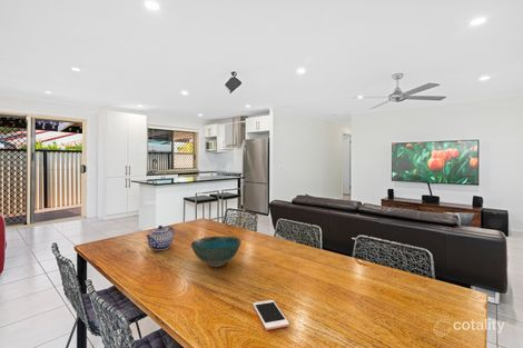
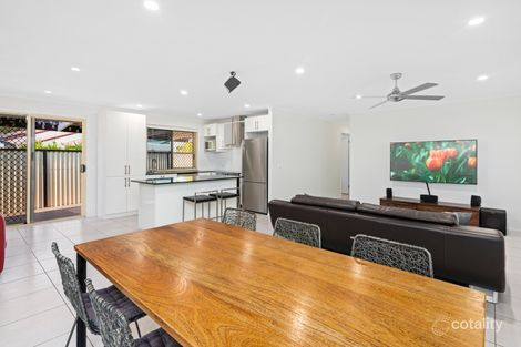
- teapot (160, 237)
- bowl (216, 251)
- cell phone (269, 314)
